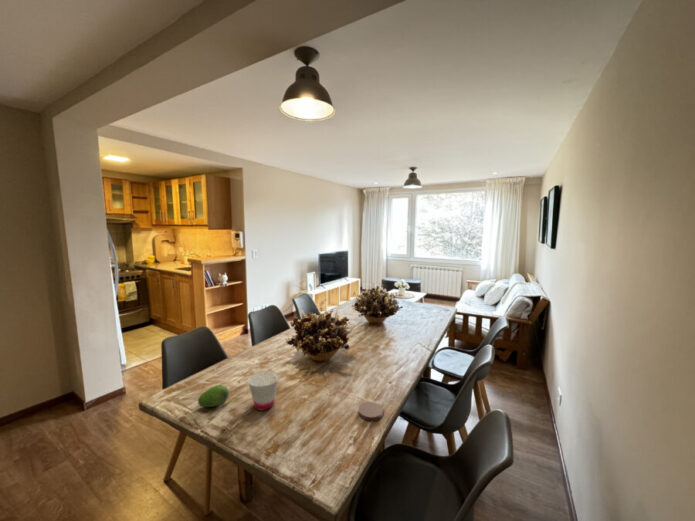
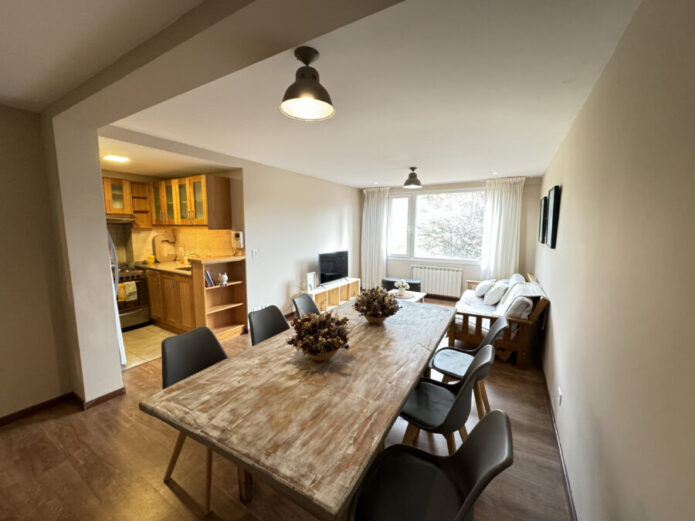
- fruit (214, 396)
- cup (264, 391)
- coaster (370, 410)
